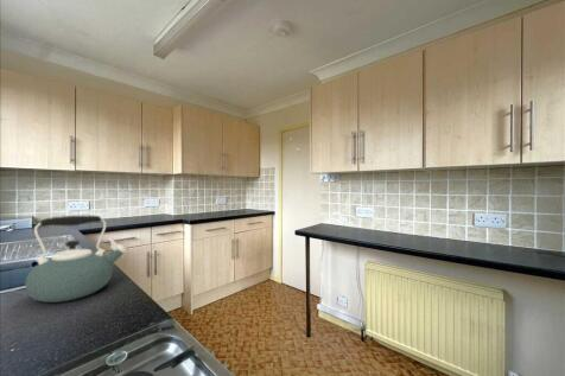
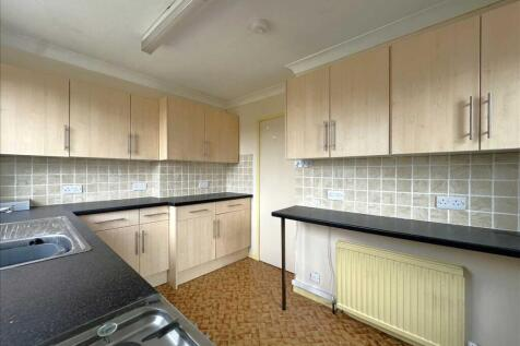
- kettle (81, 253)
